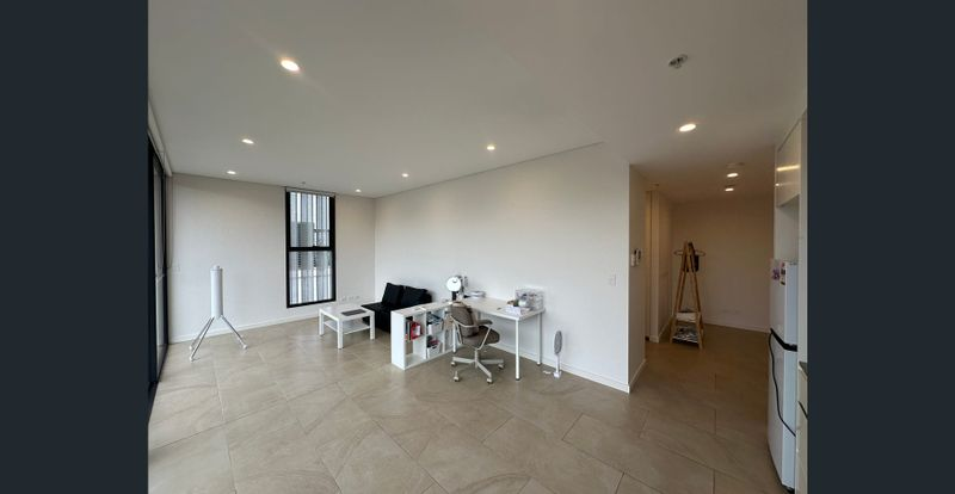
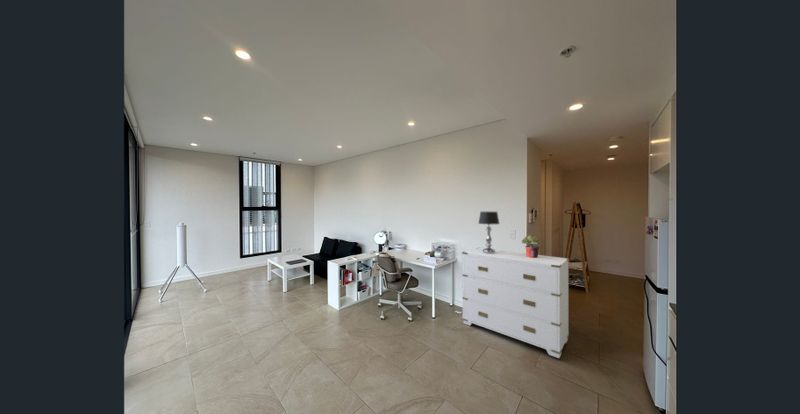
+ table lamp (488, 232)
+ dresser (511, 293)
+ potted plant (531, 245)
